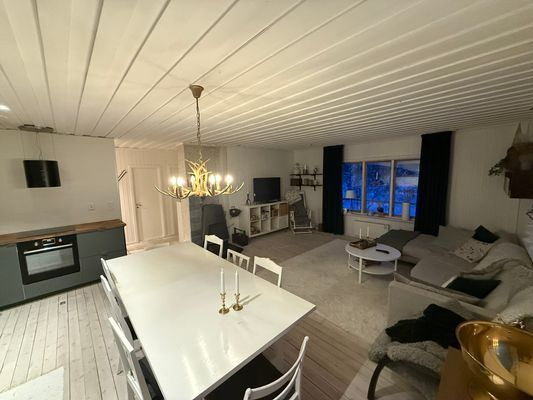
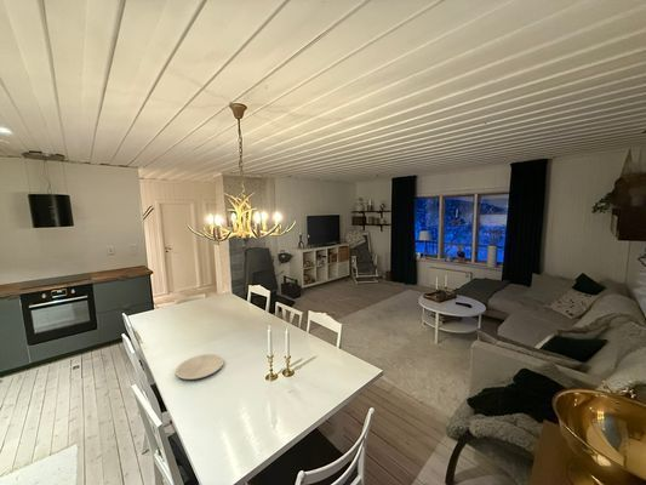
+ plate (200, 366)
